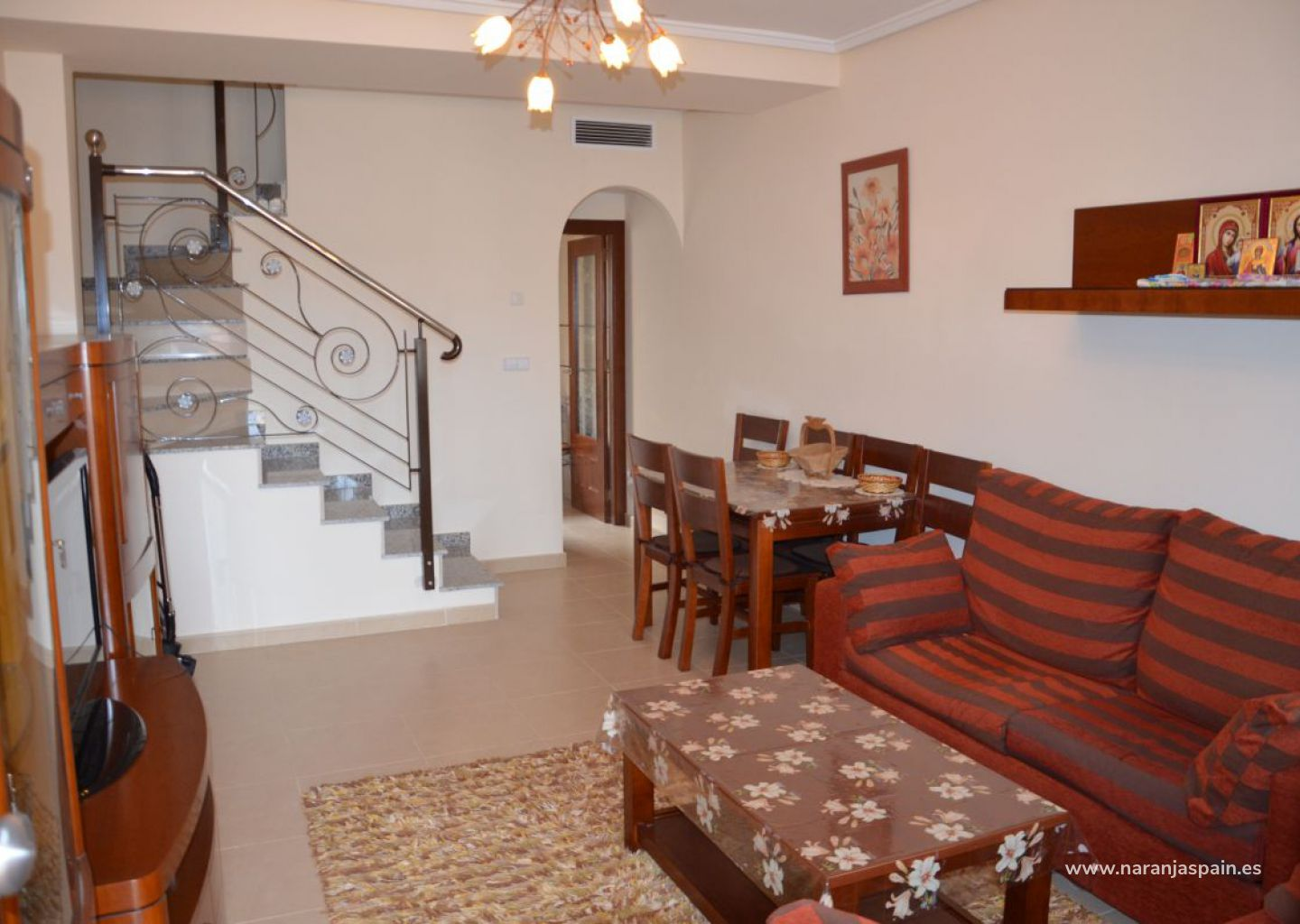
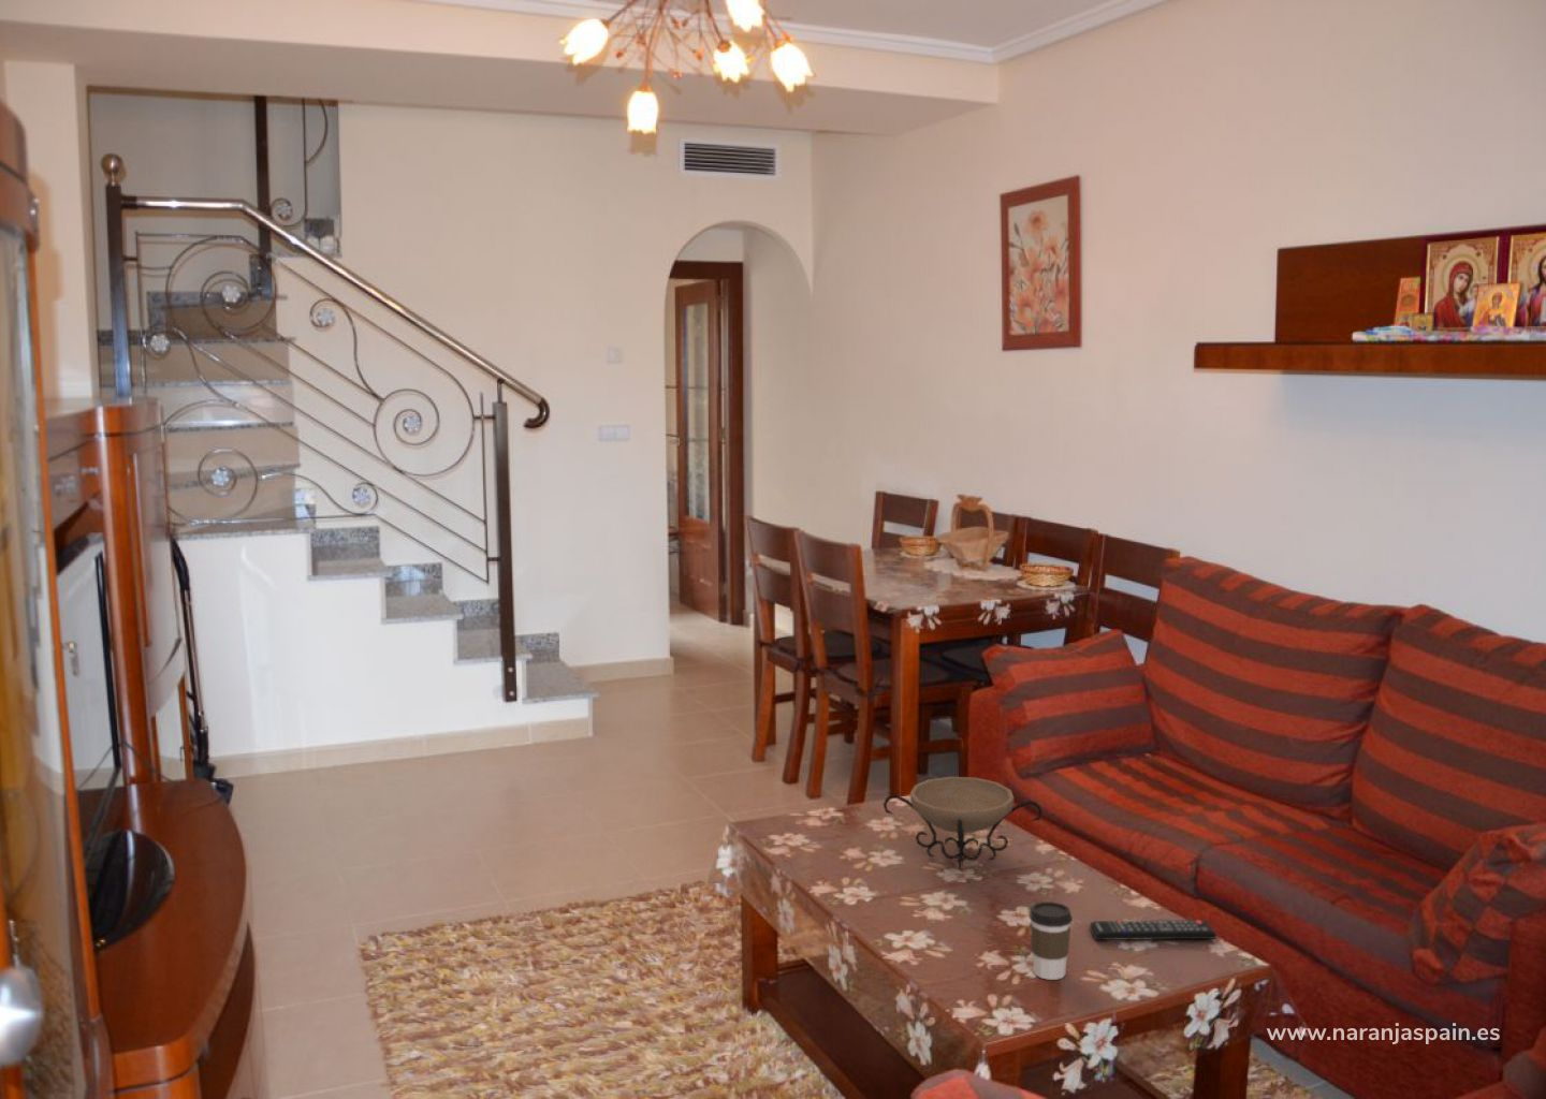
+ decorative bowl (961, 827)
+ coffee cup (1050, 940)
+ remote control (1152, 930)
